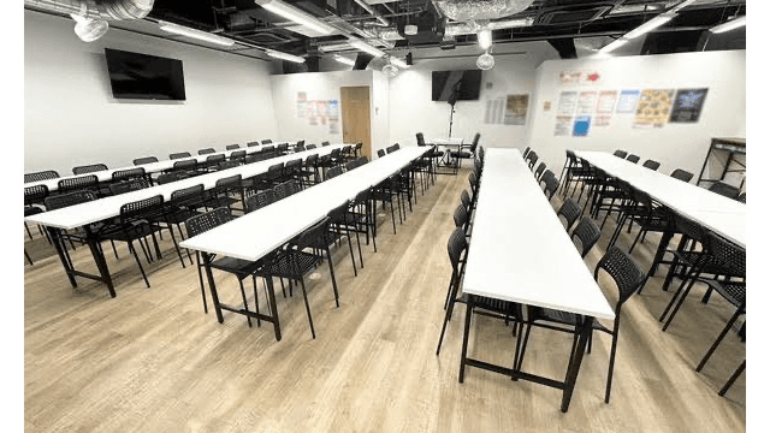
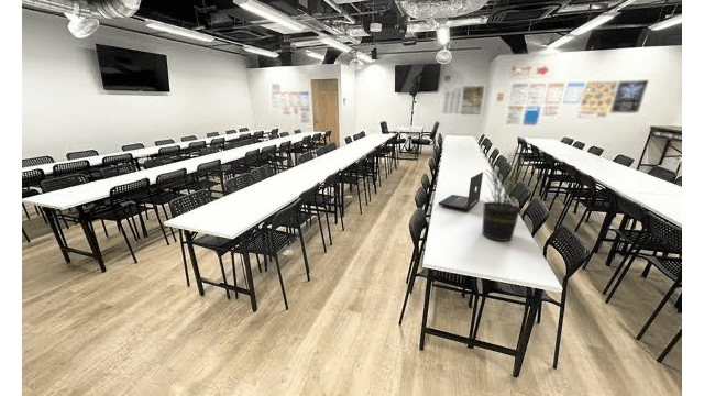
+ potted plant (499, 190)
+ laptop (461, 196)
